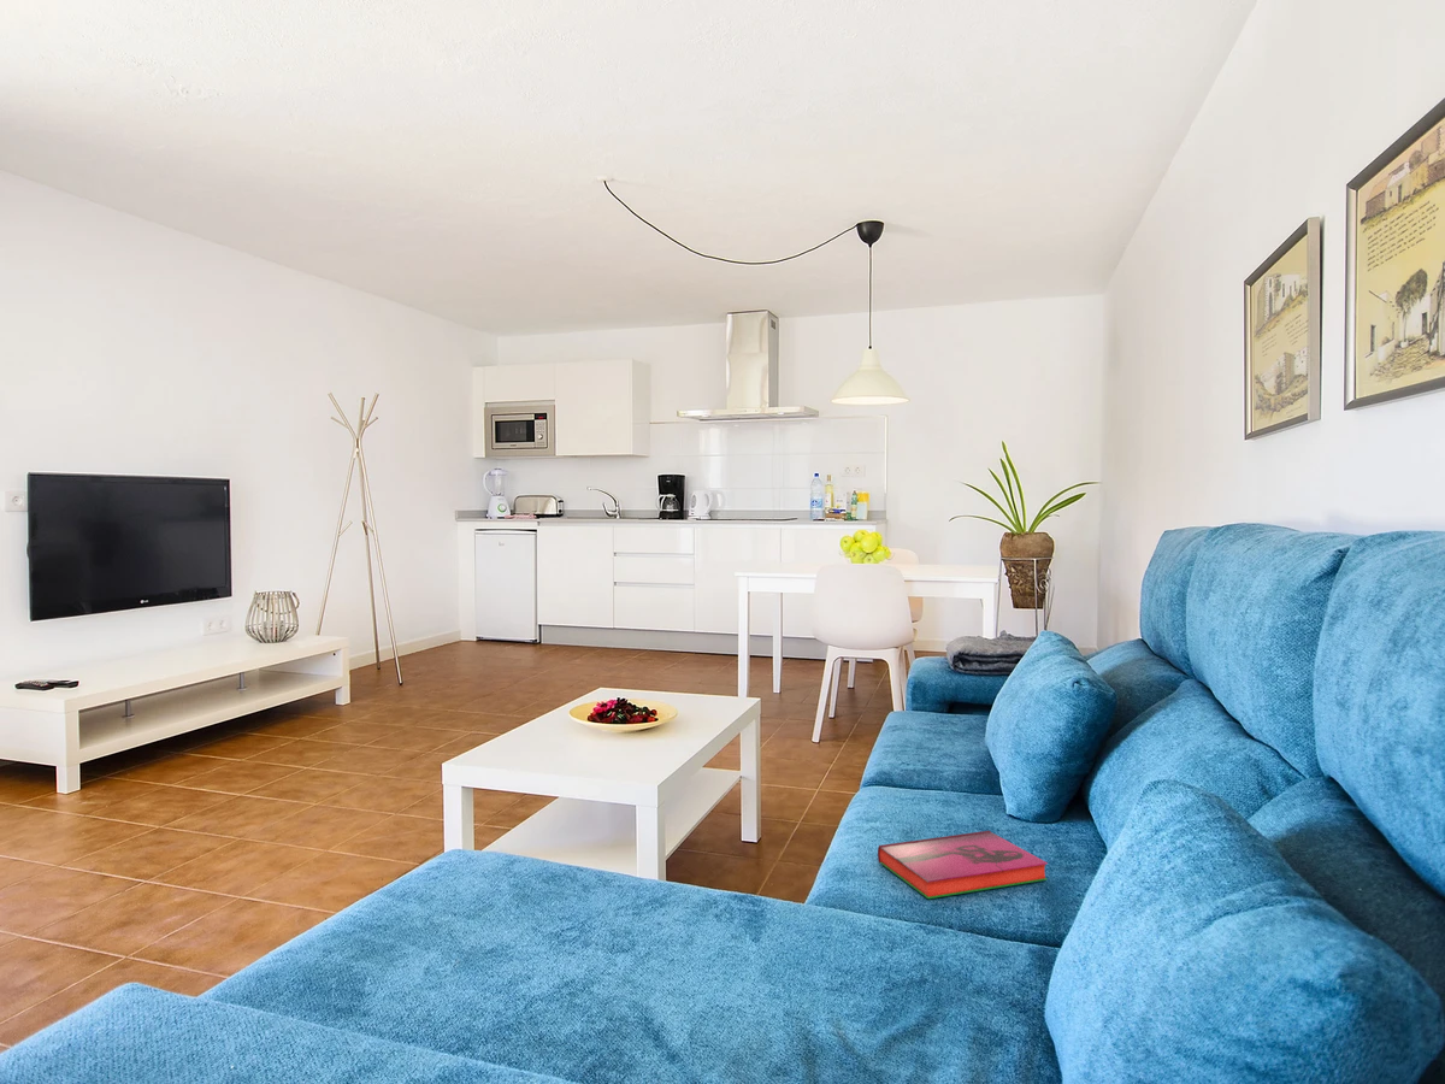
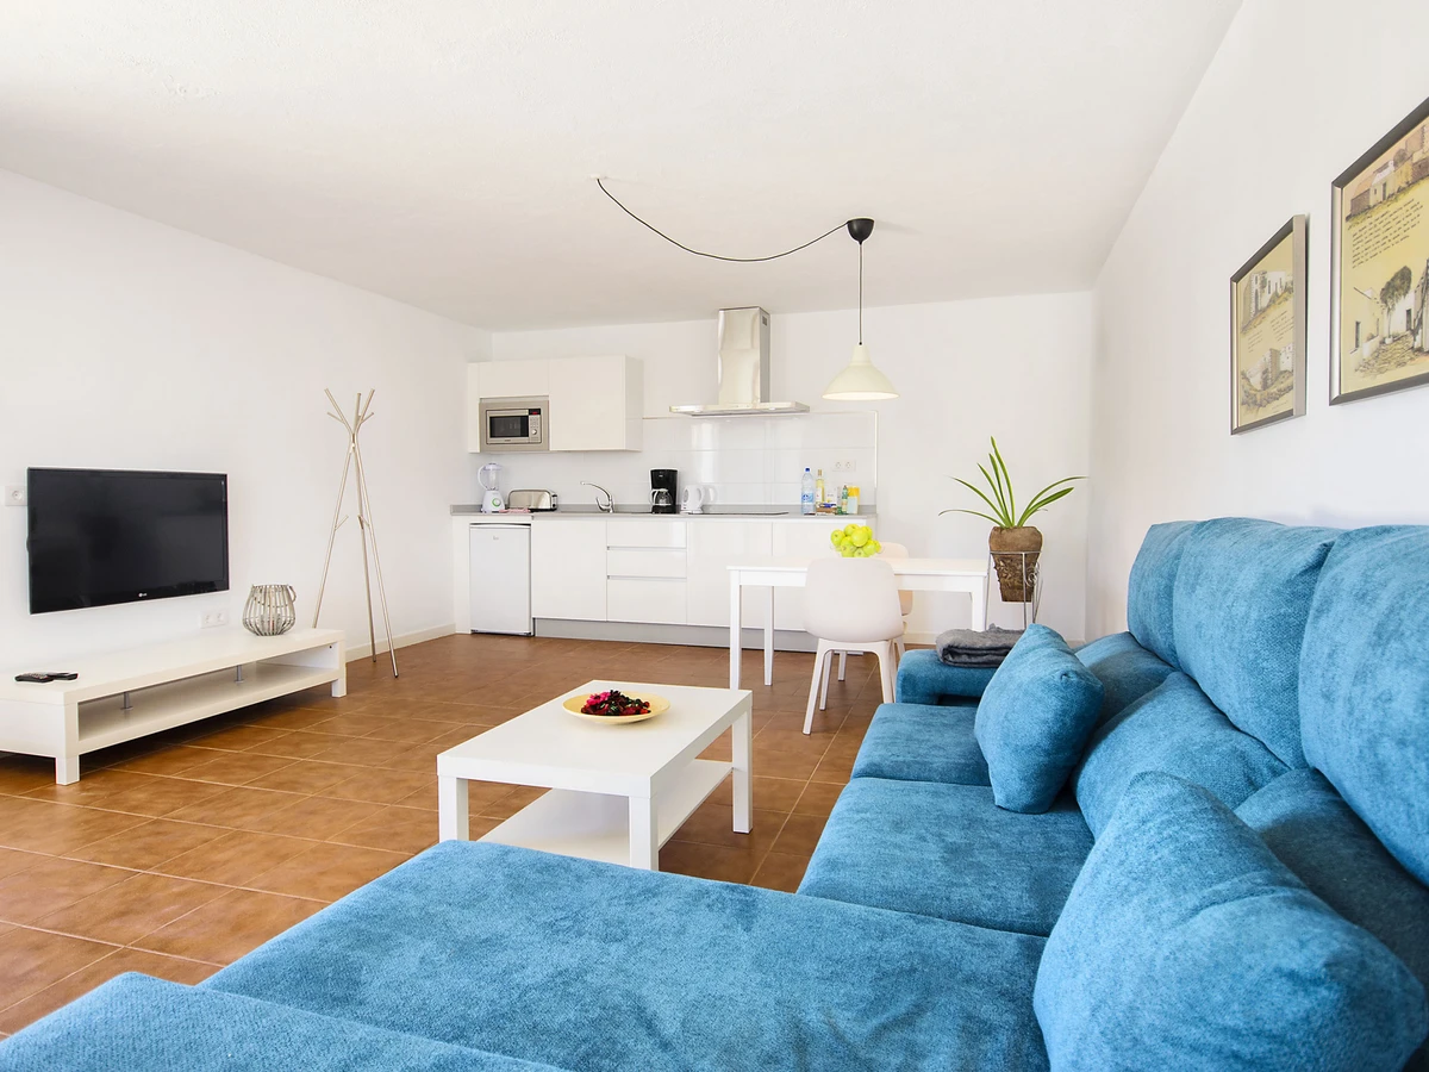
- hardback book (960, 861)
